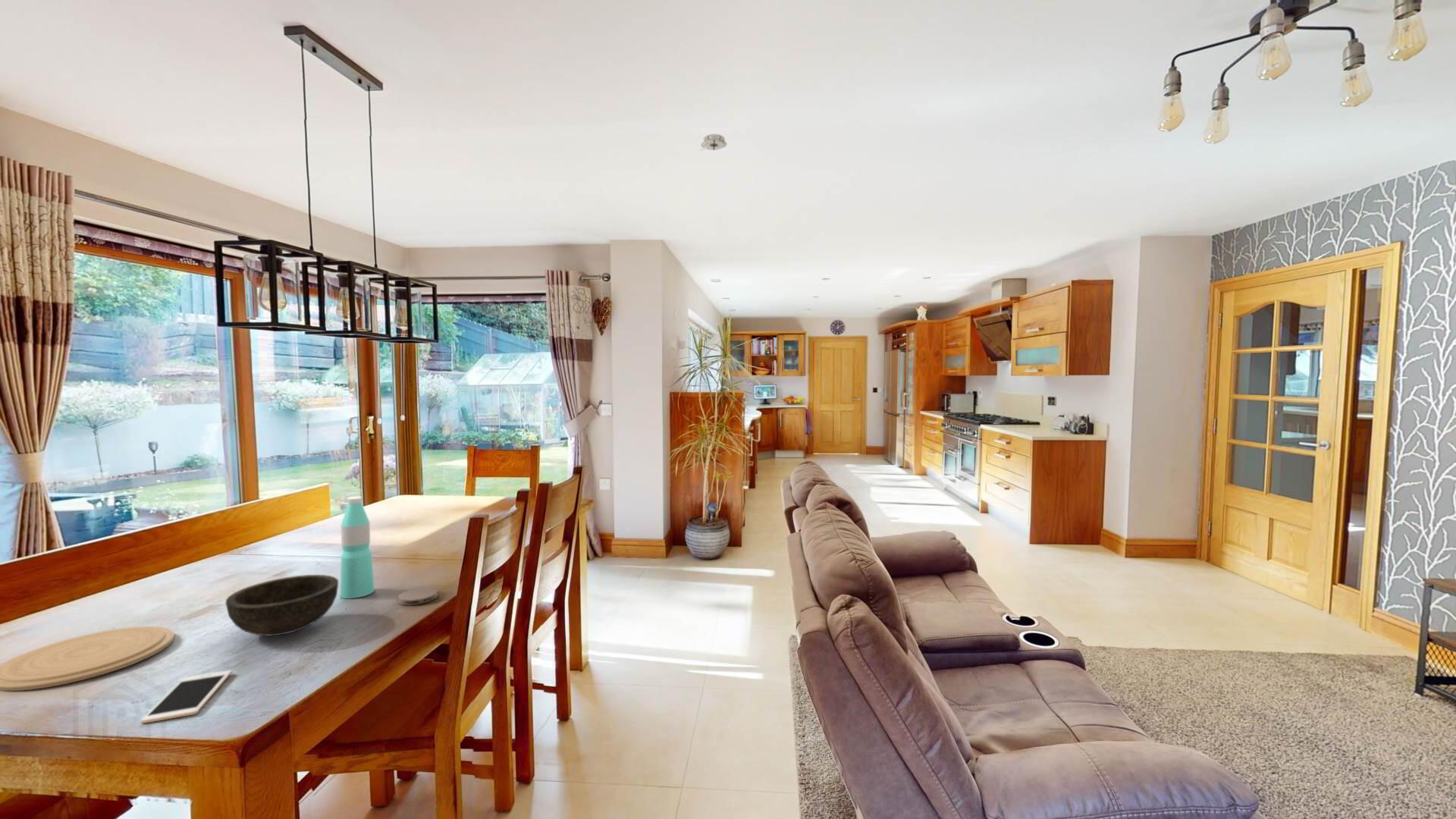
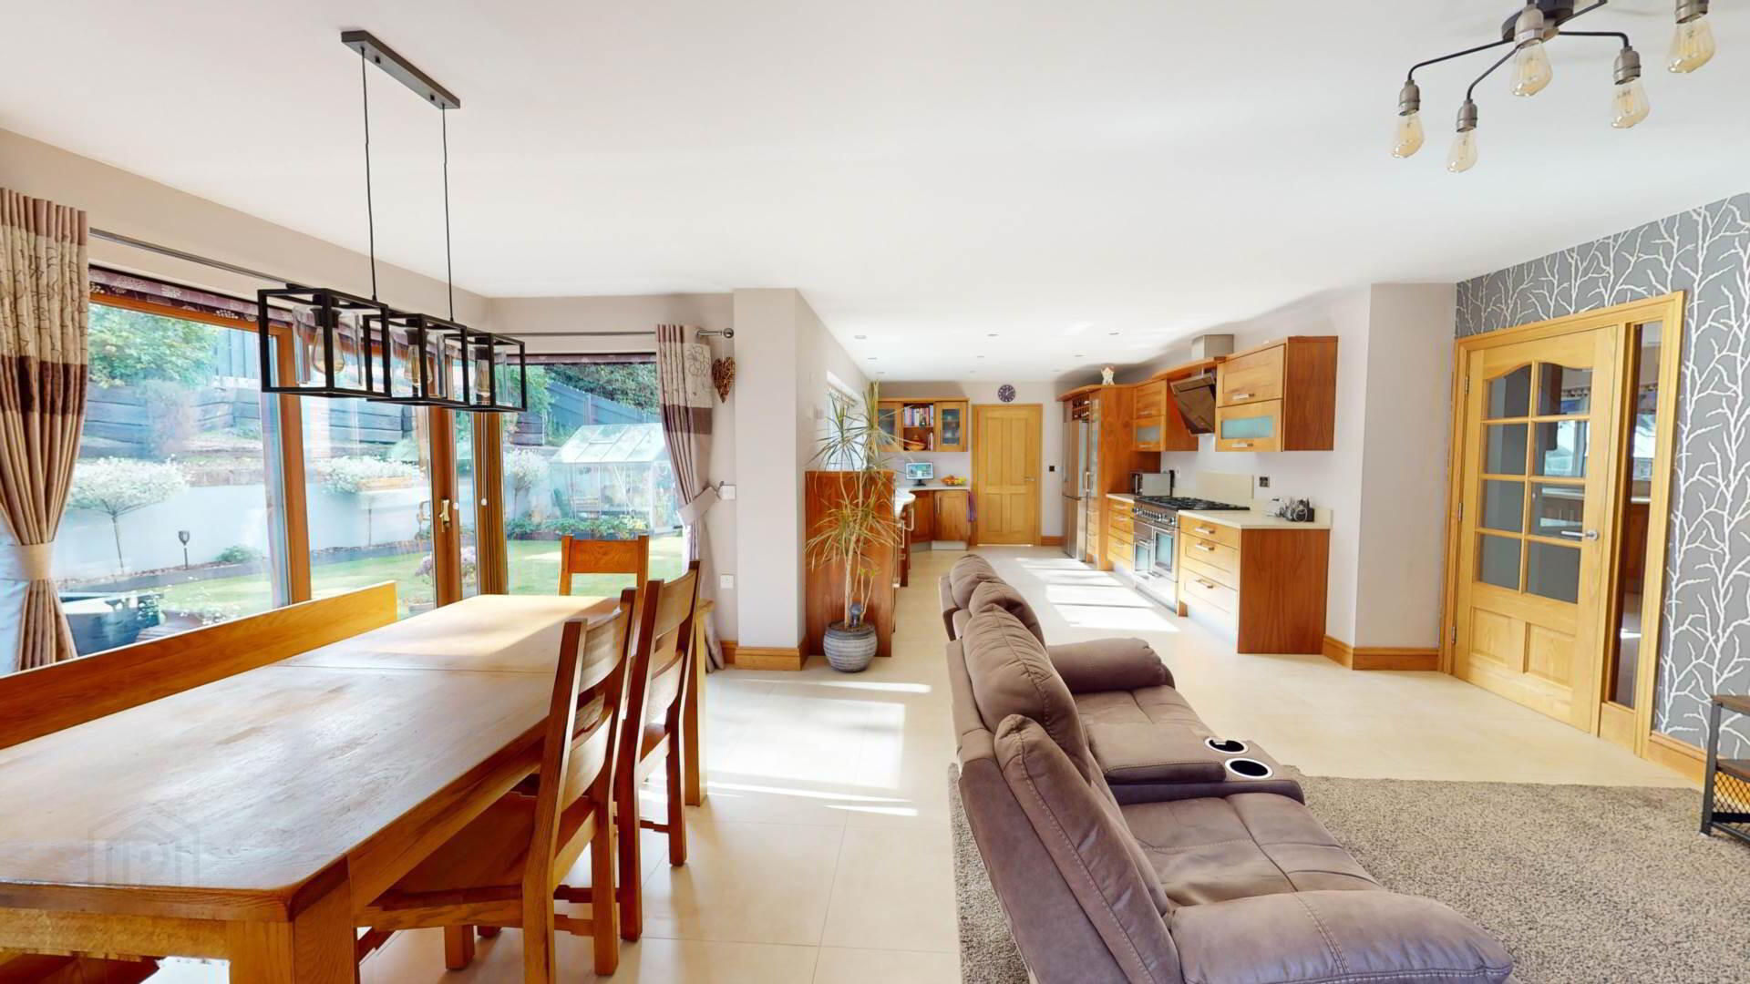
- smoke detector (713, 142)
- cell phone (190, 695)
- plate (87, 654)
- bowl (285, 610)
- coaster (418, 596)
- water bottle (356, 545)
